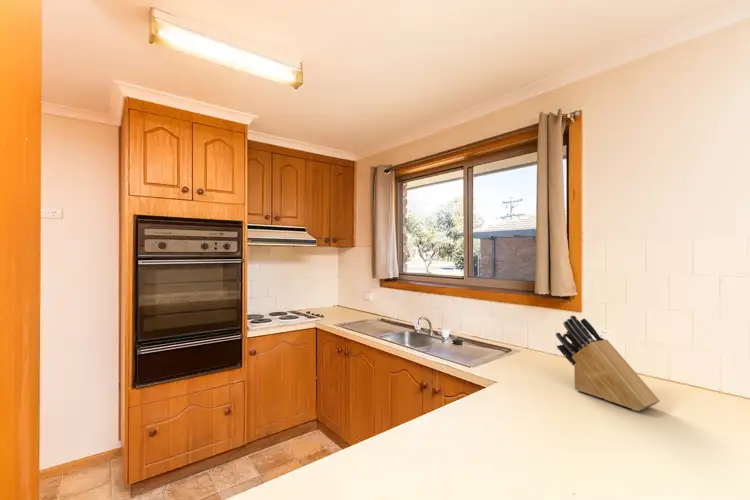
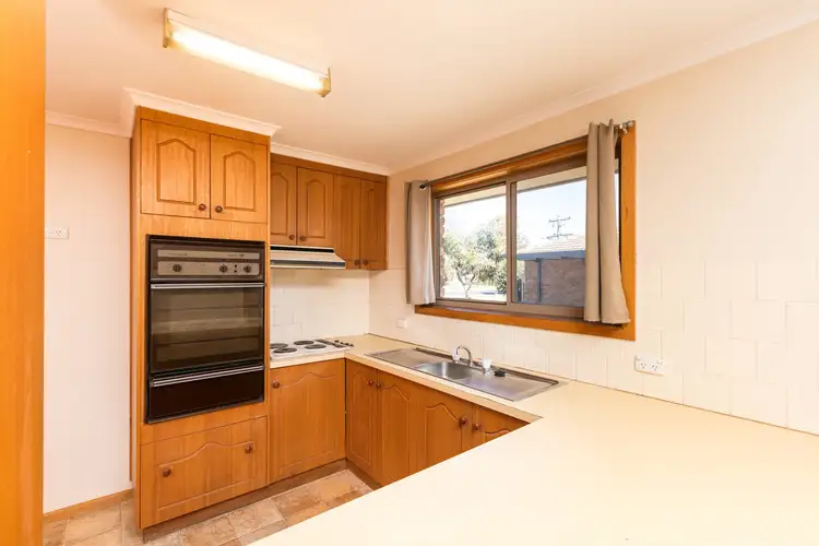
- knife block (602, 356)
